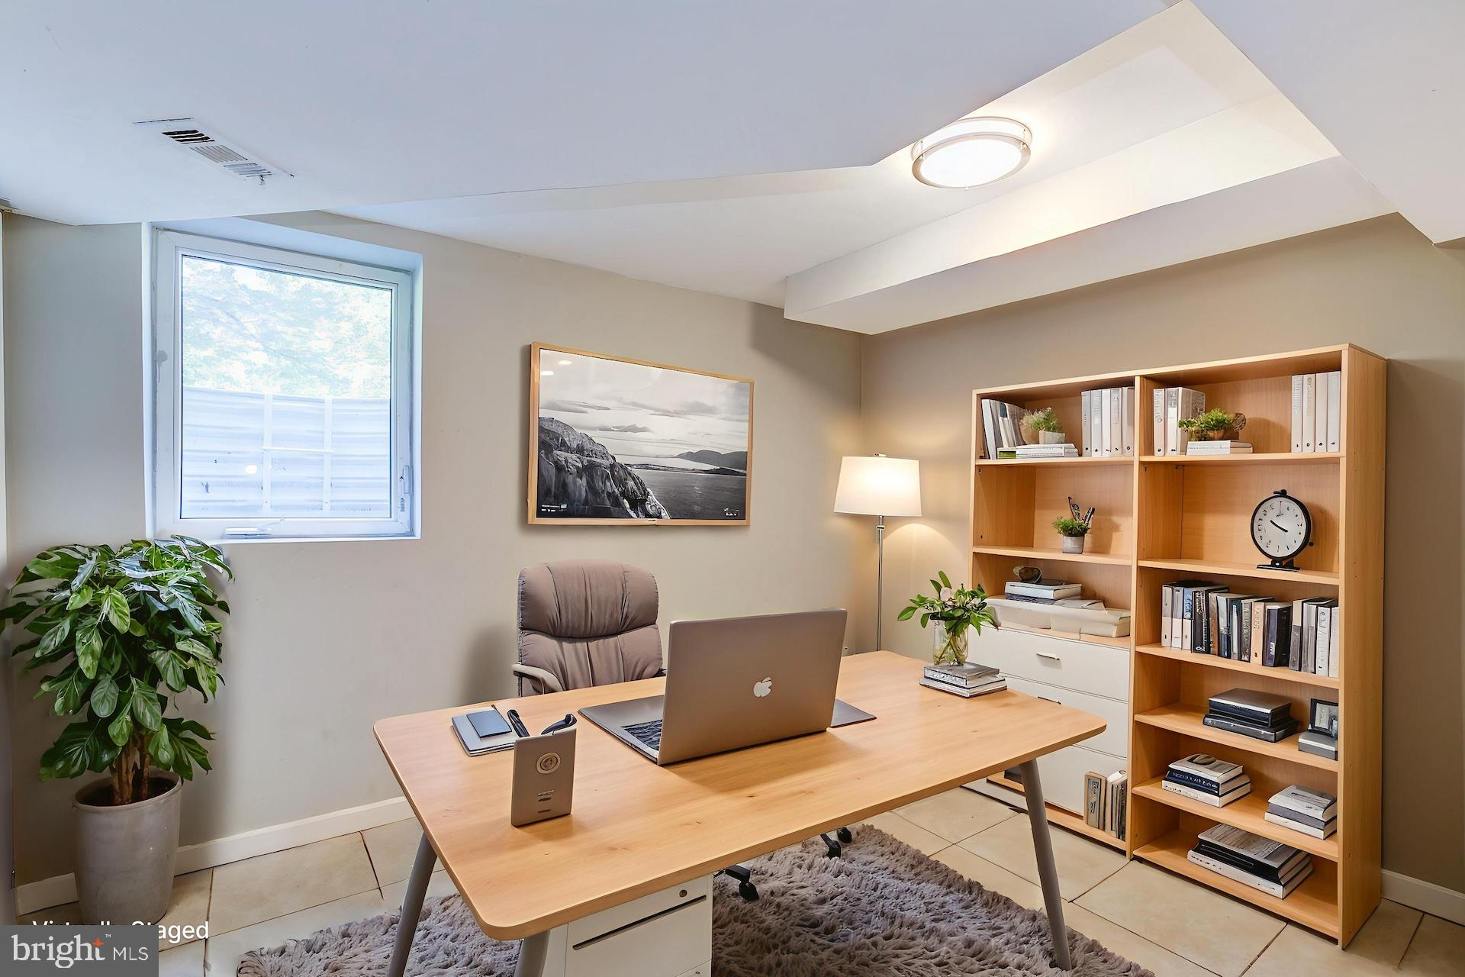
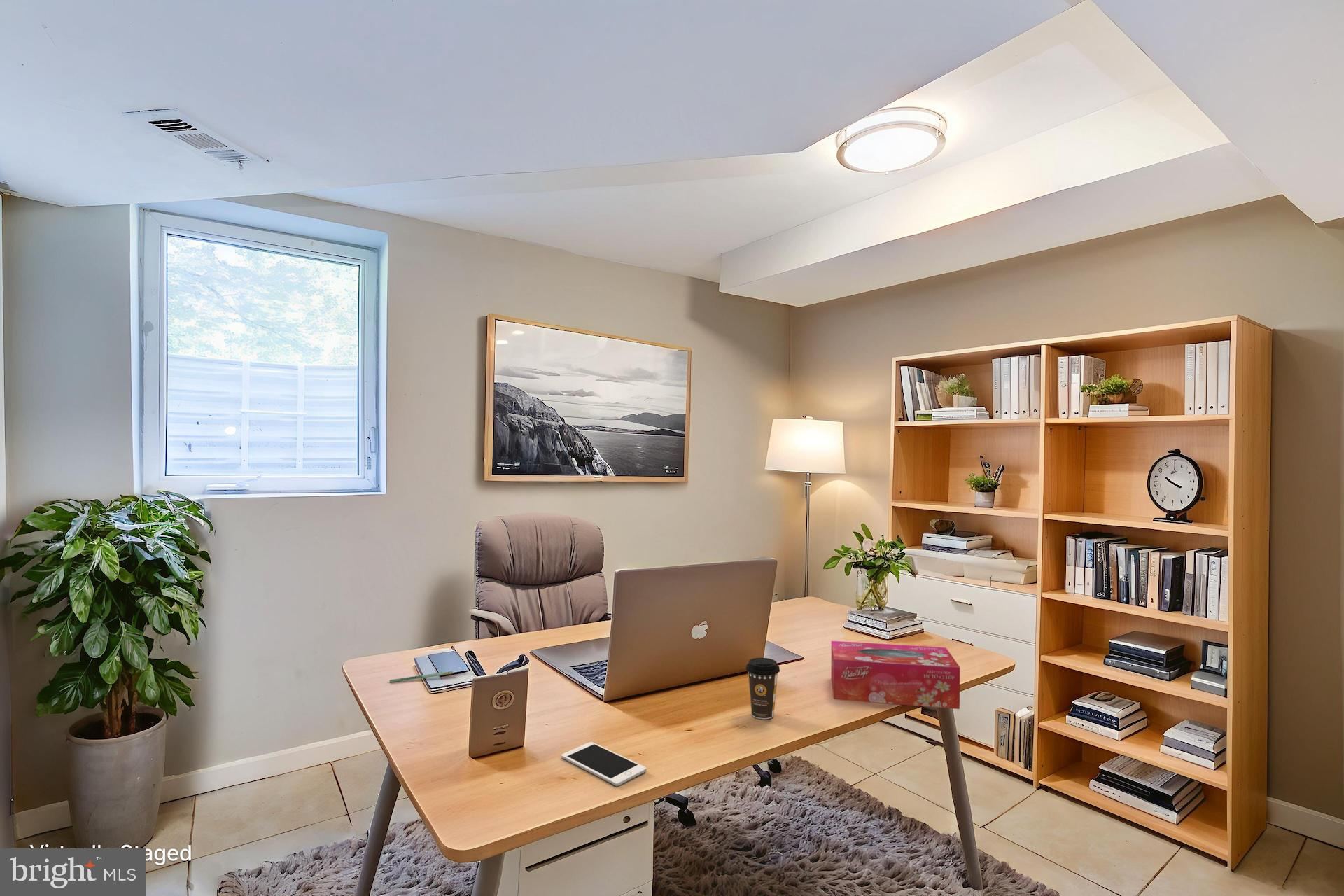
+ coffee cup (762, 688)
+ cell phone (603, 762)
+ pen (421, 676)
+ tissue box (891, 673)
